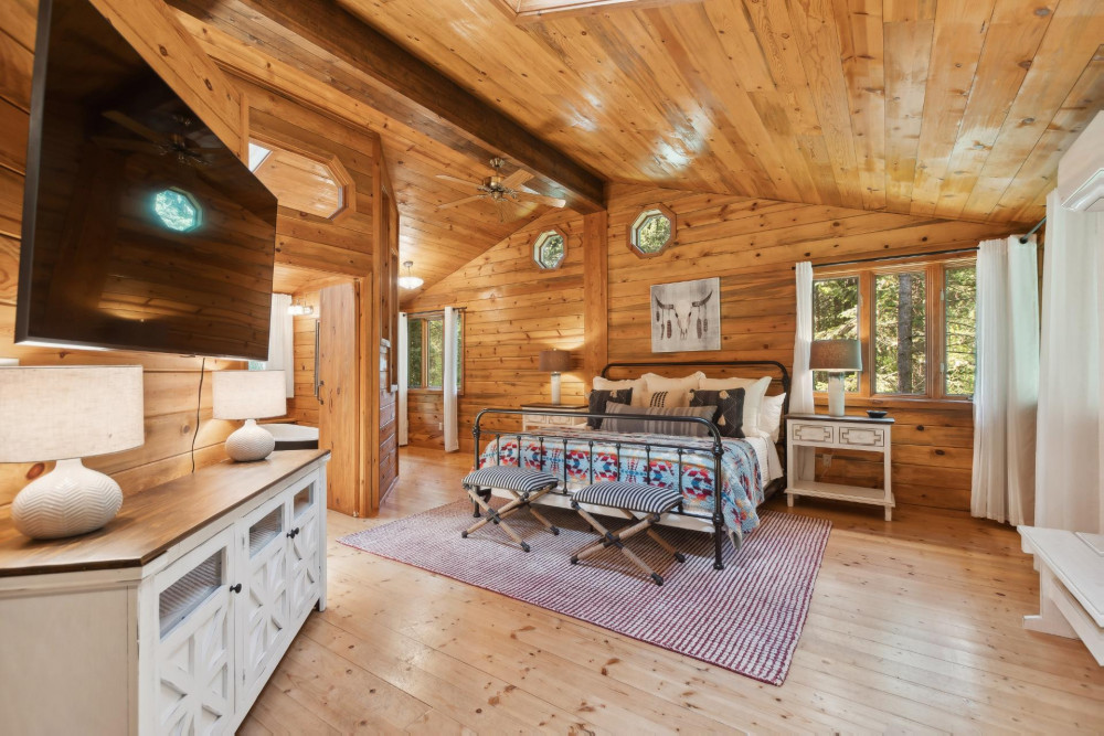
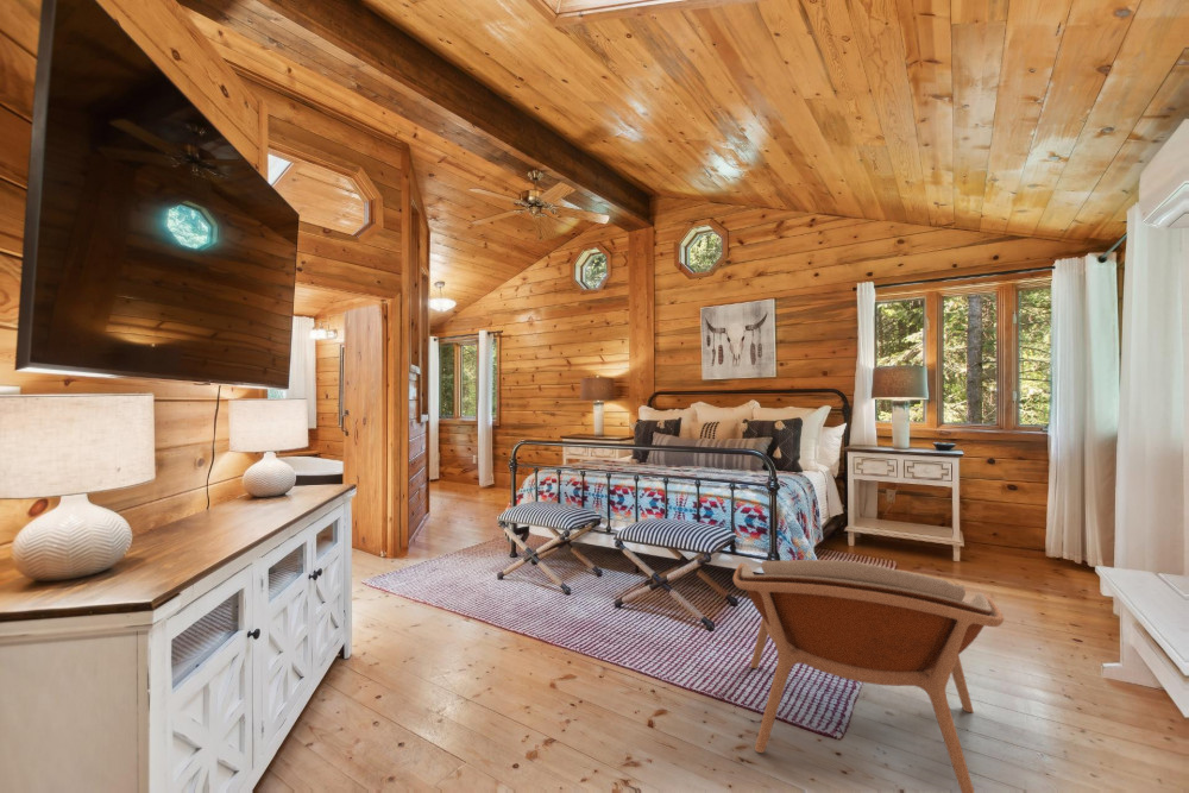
+ armchair (855, 635)
